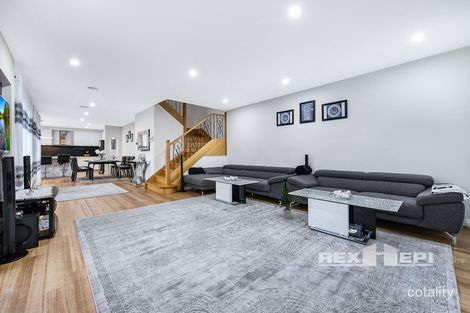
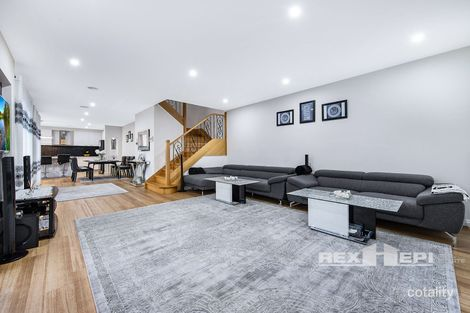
- indoor plant (286, 201)
